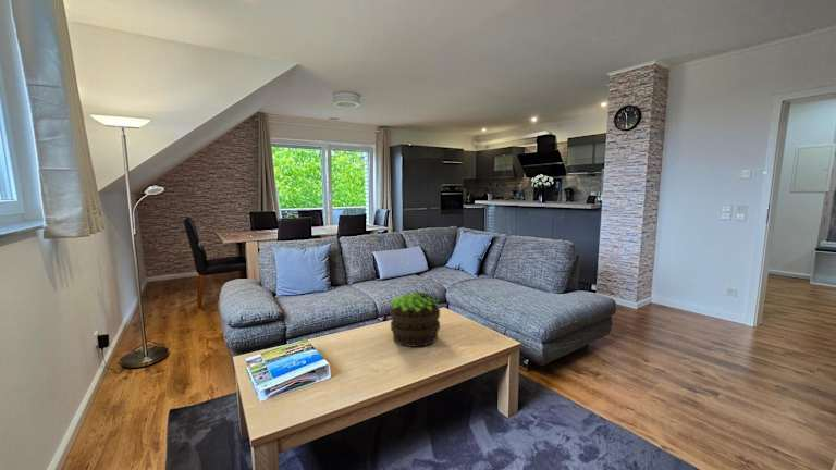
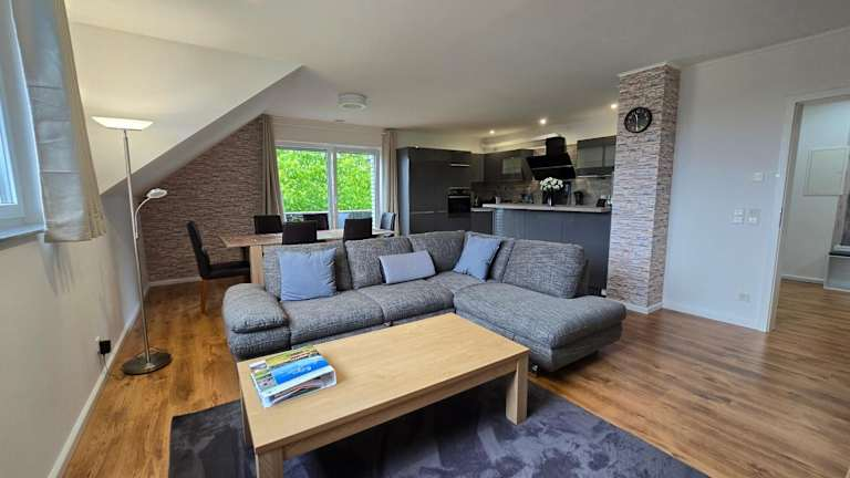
- potted plant (415, 316)
